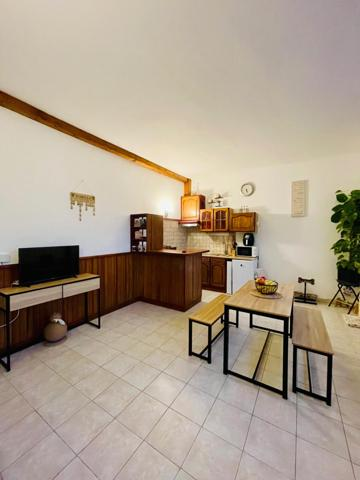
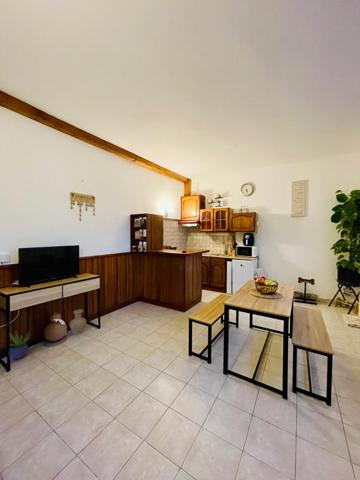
+ vase (78, 321)
+ potted plant (19, 343)
